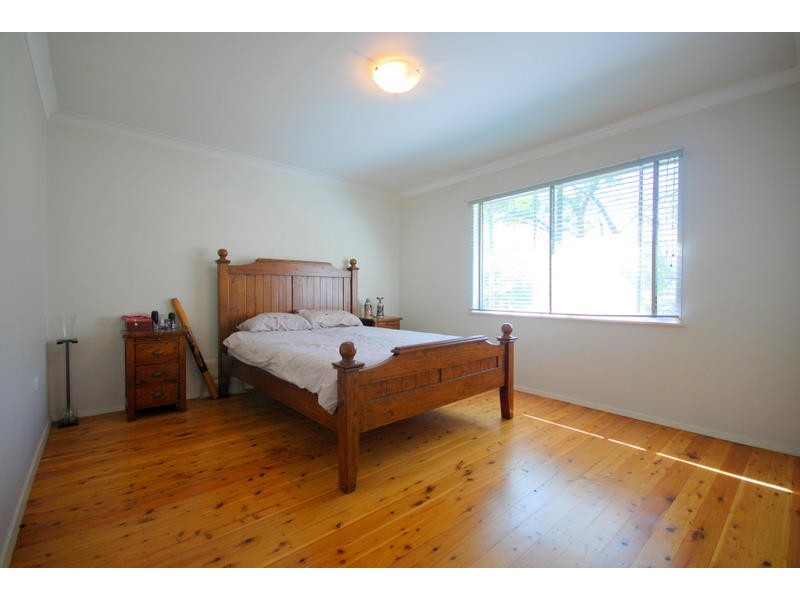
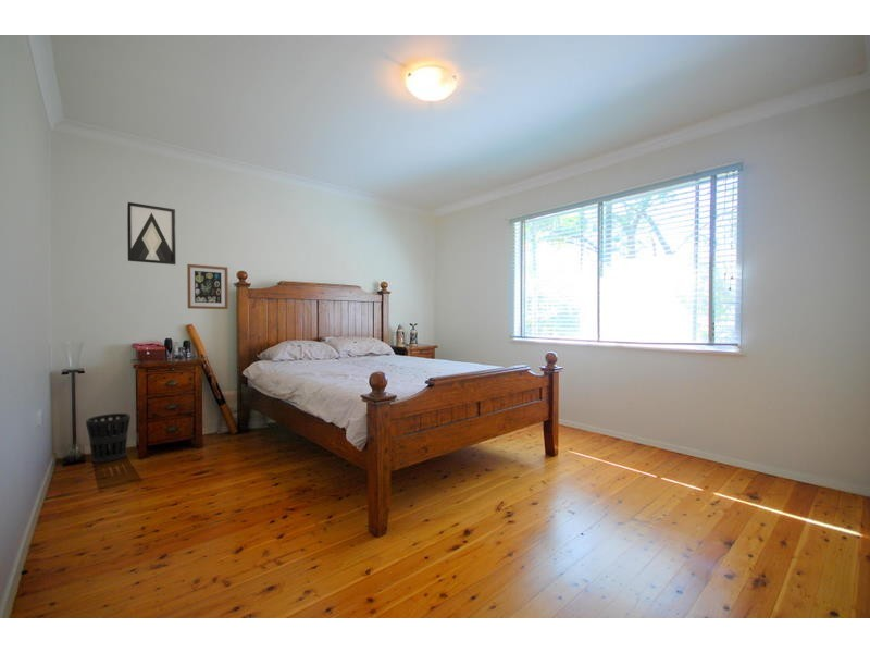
+ wall art (151, 234)
+ wall art (208, 287)
+ wastebasket (109, 436)
